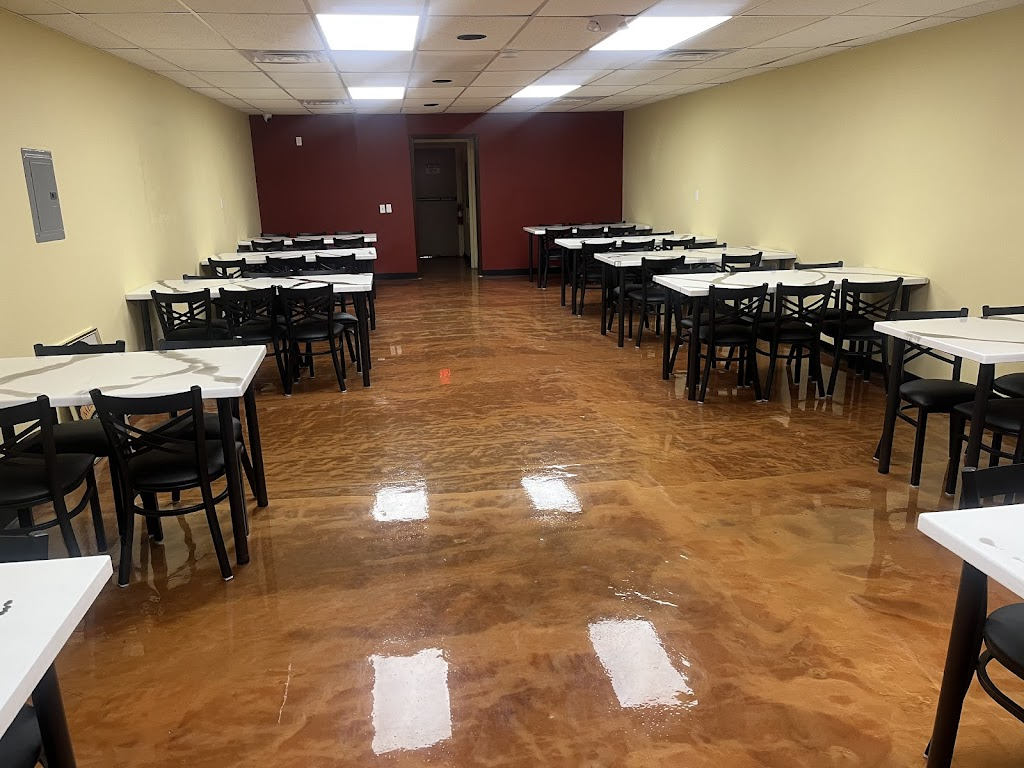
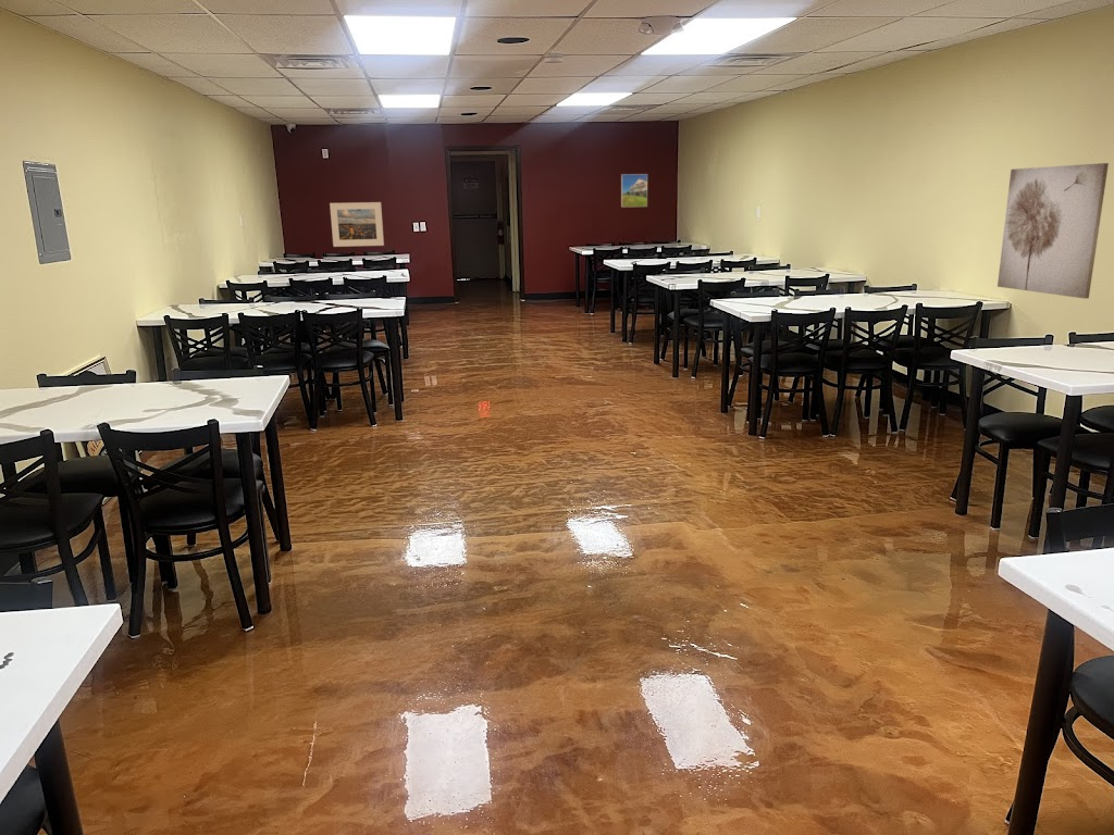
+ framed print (357, 224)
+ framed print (634, 190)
+ wall art (1048, 229)
